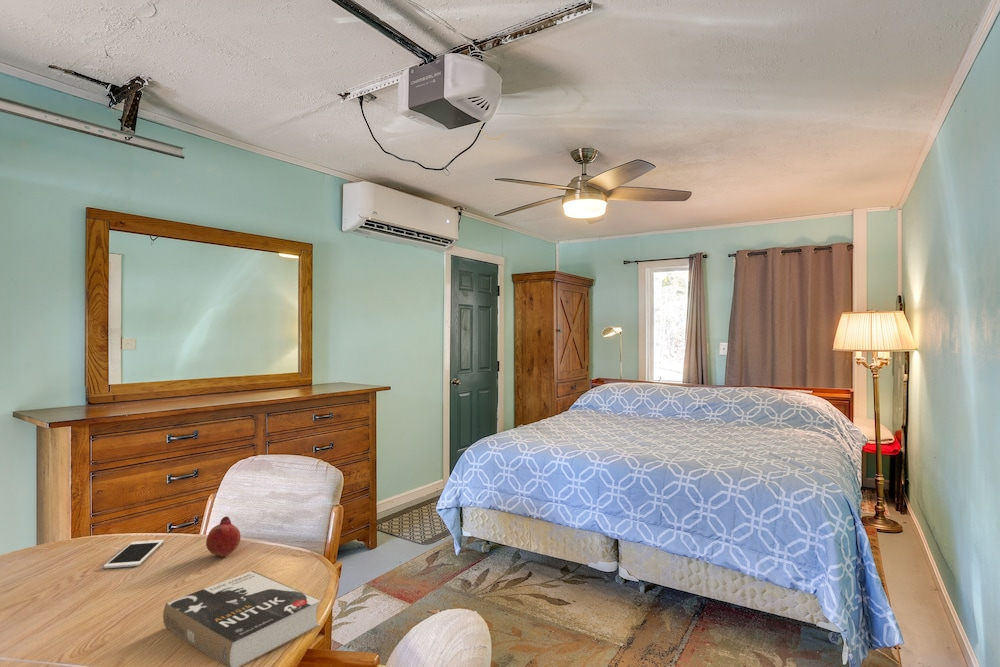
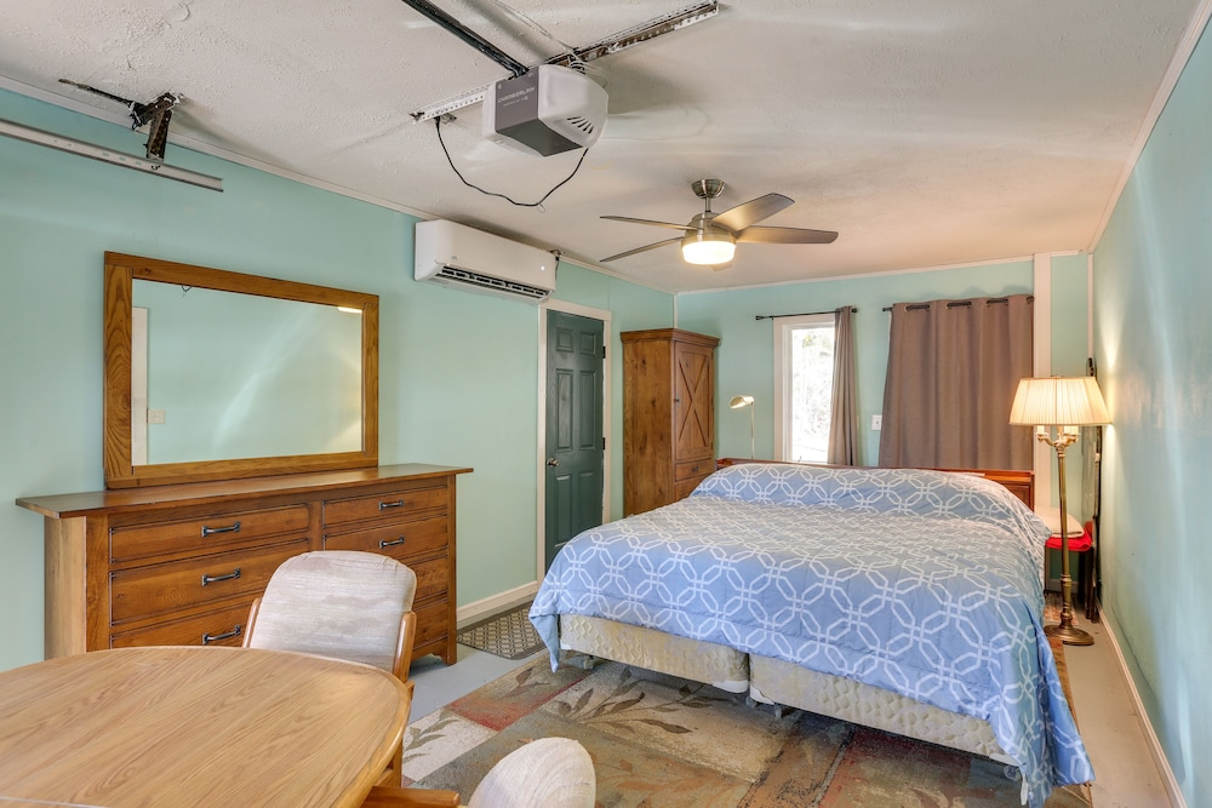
- fruit (223, 536)
- cell phone (135, 553)
- book (242, 614)
